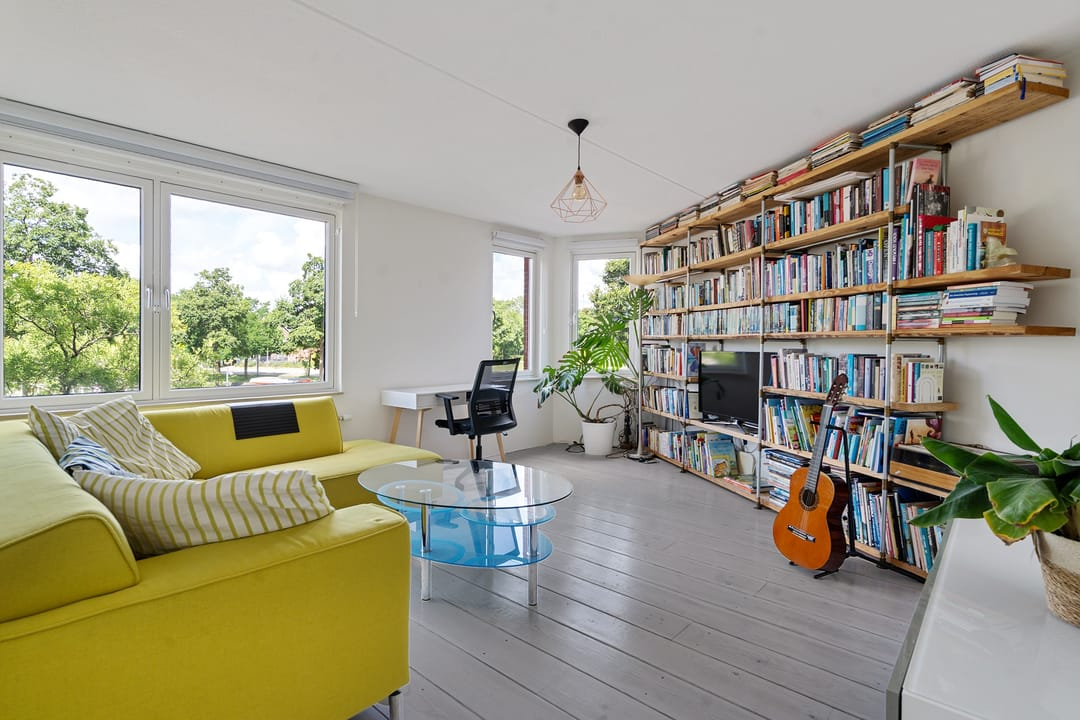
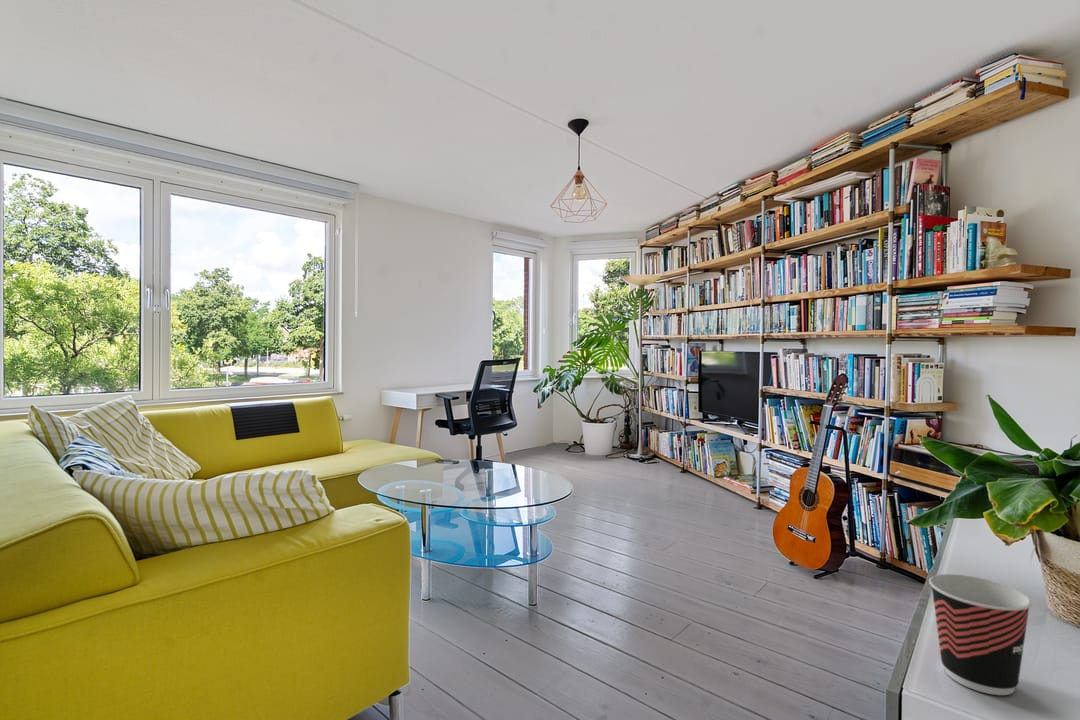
+ cup (978, 633)
